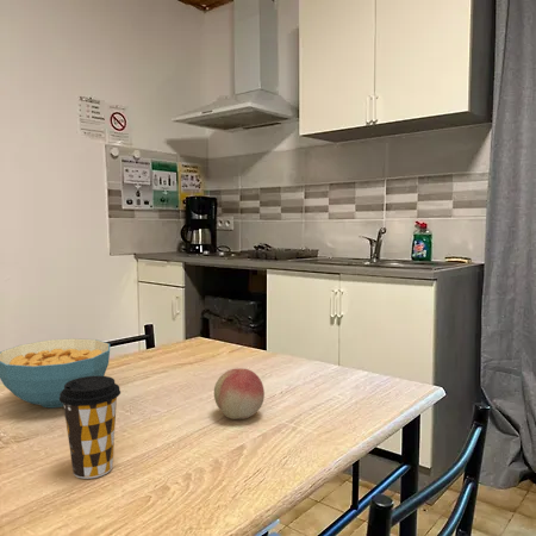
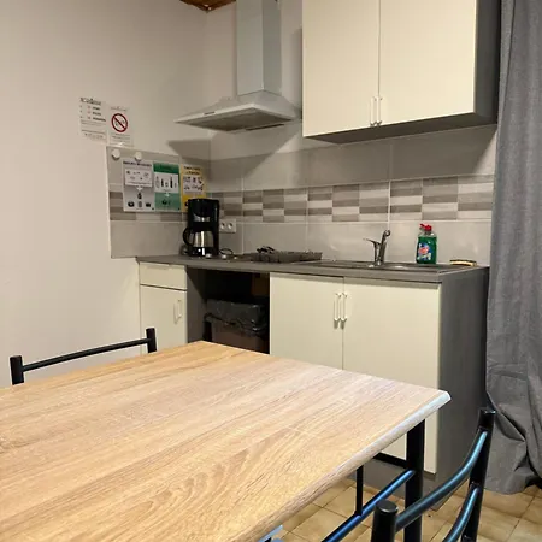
- cereal bowl (56, 376)
- fruit (237, 393)
- coffee cup (92, 426)
